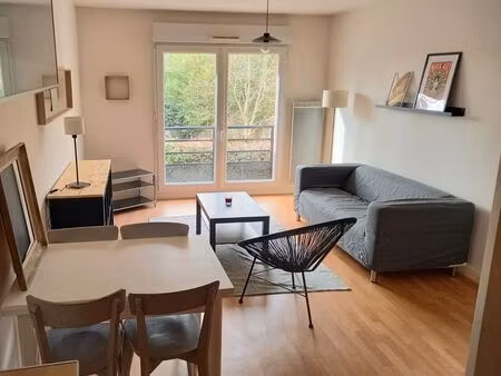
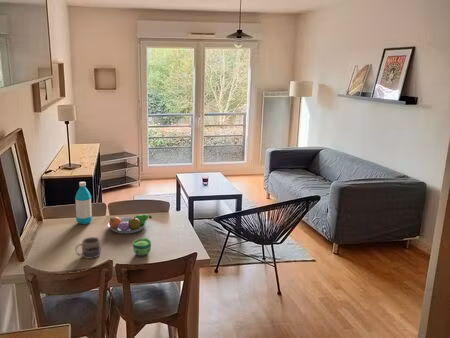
+ mug (88, 248)
+ water bottle (83, 202)
+ fruit bowl (129, 220)
+ cup (142, 246)
